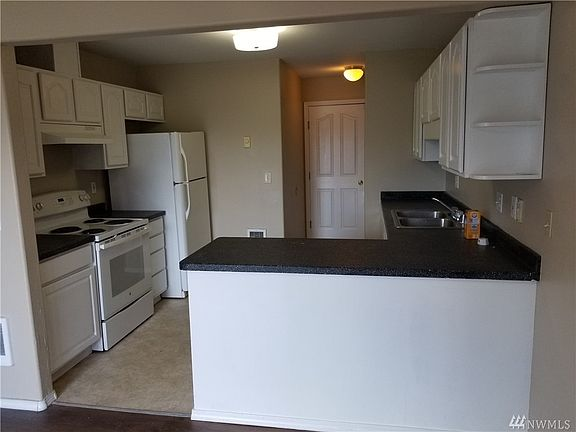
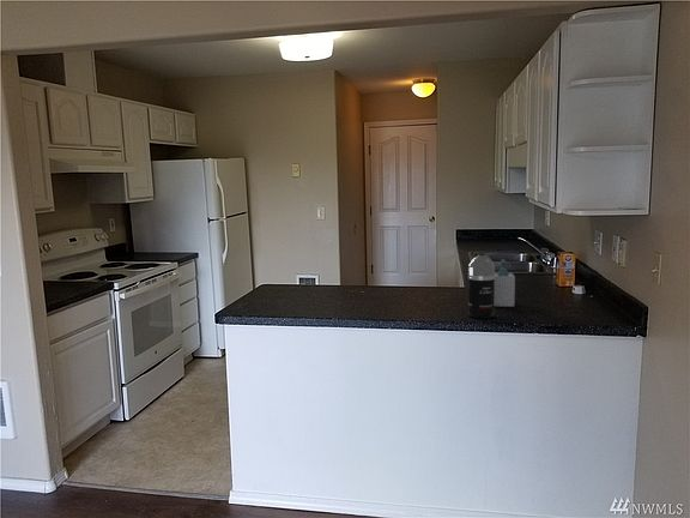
+ spray bottle (480, 284)
+ soap bottle (502, 282)
